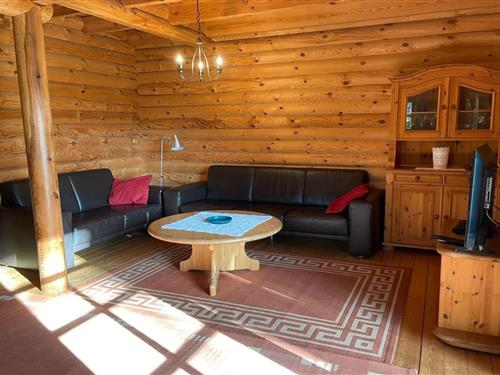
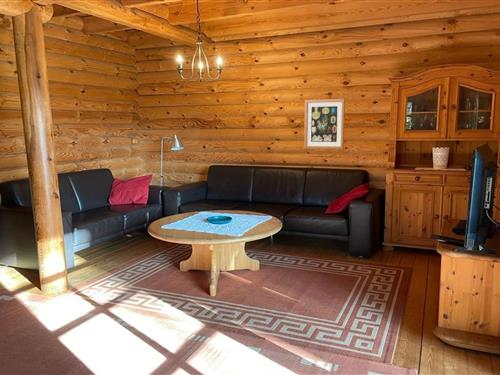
+ wall art (324, 124)
